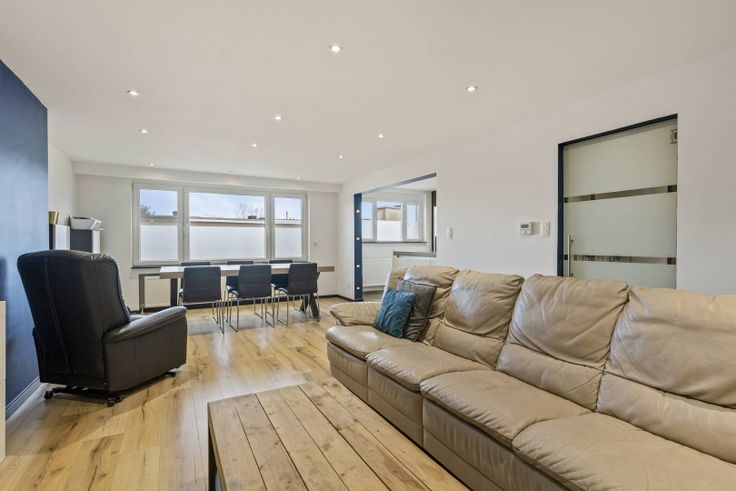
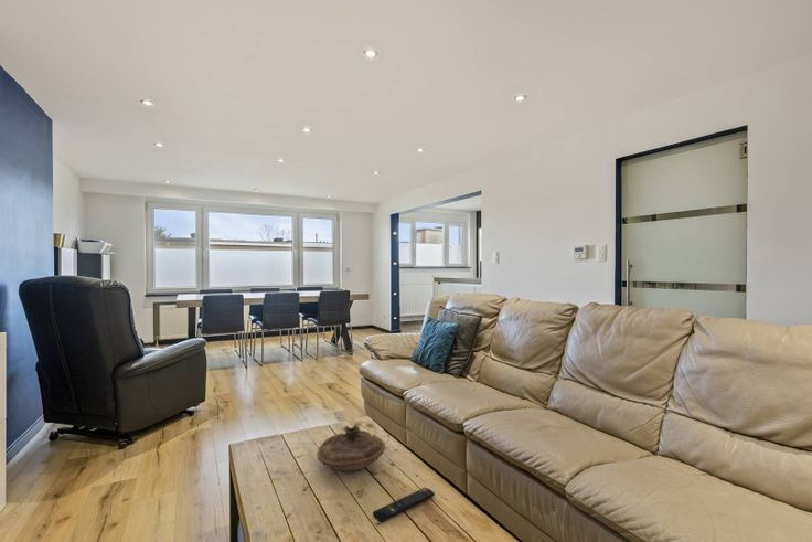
+ decorative bowl (351, 445)
+ remote control (405, 503)
